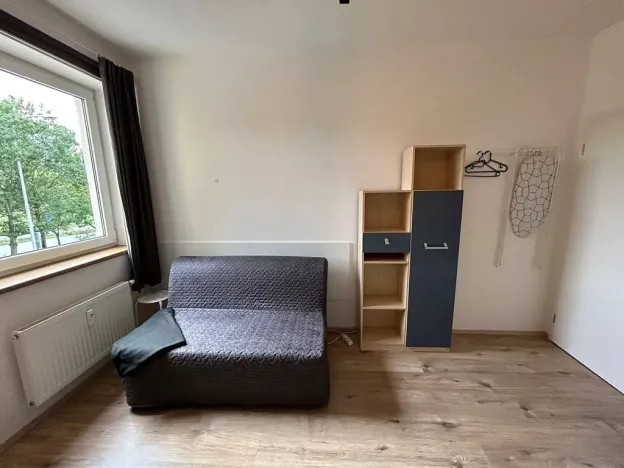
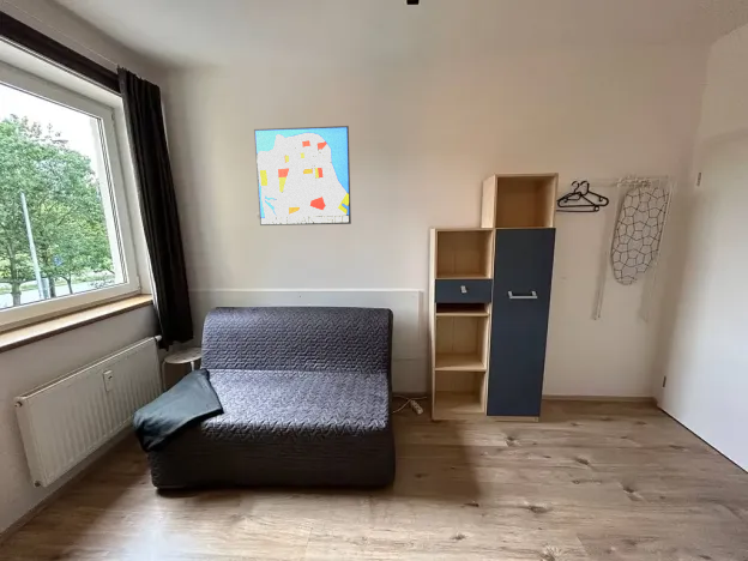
+ wall art (302, 176)
